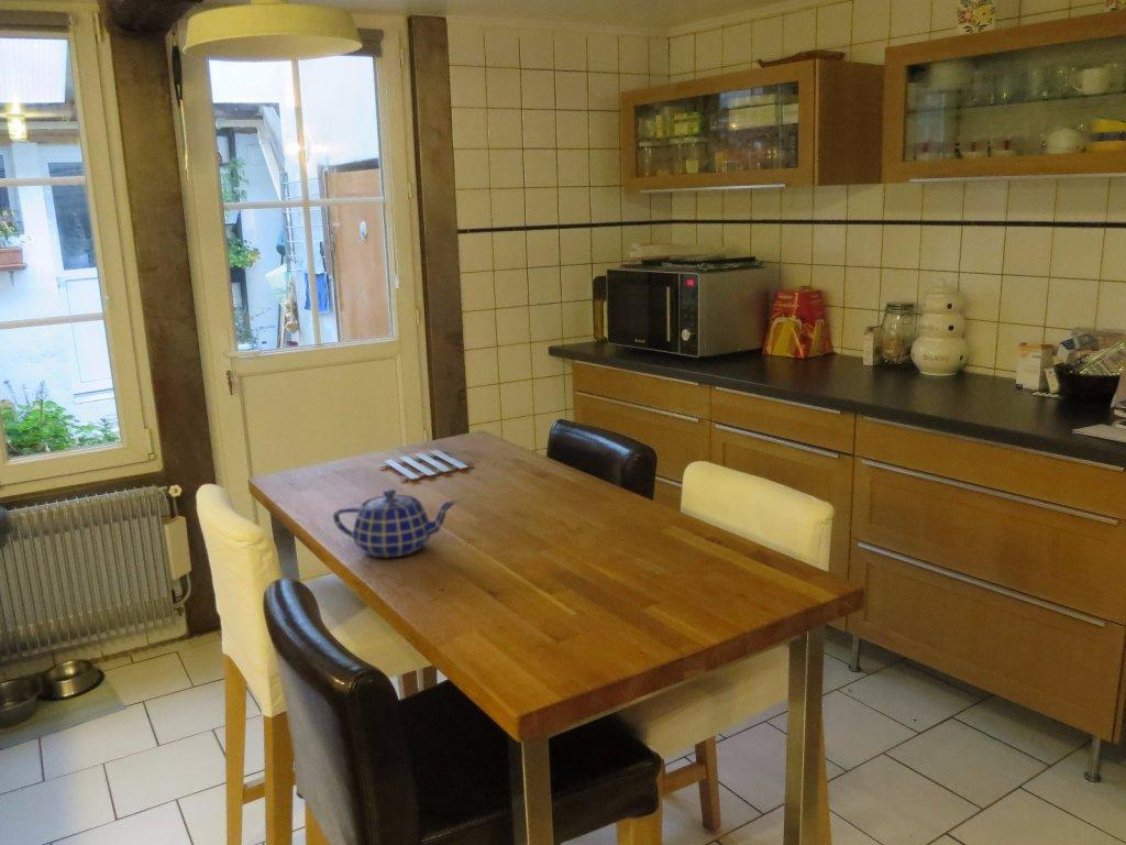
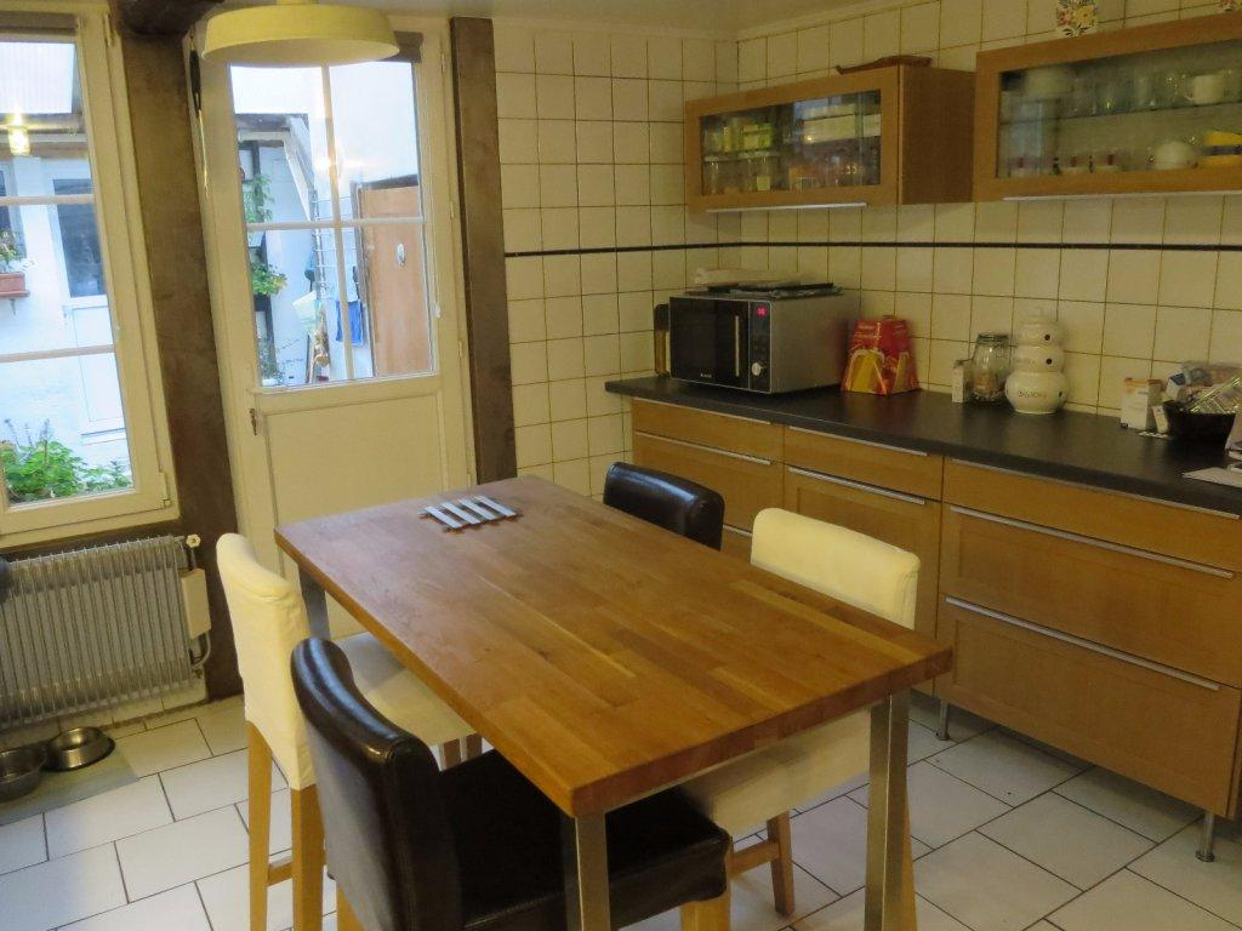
- teapot (395, 519)
